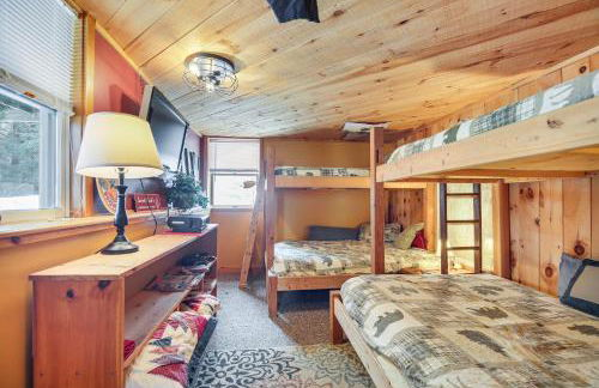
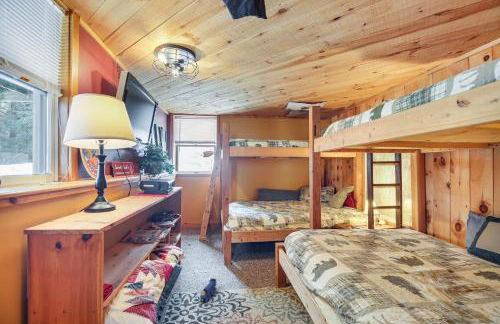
+ toy train (208, 290)
